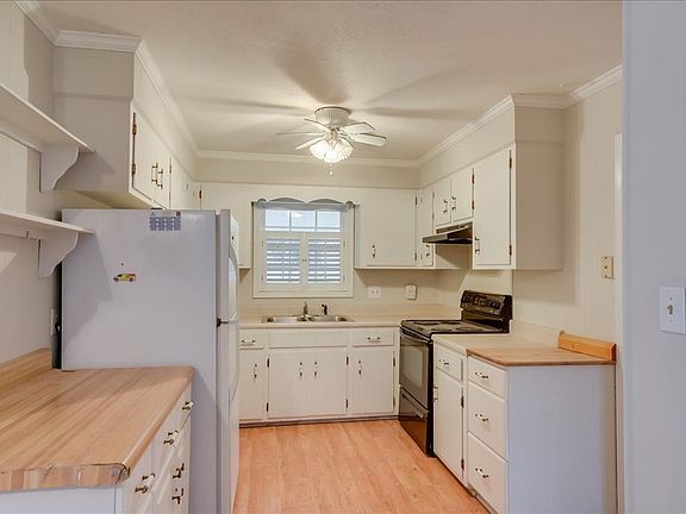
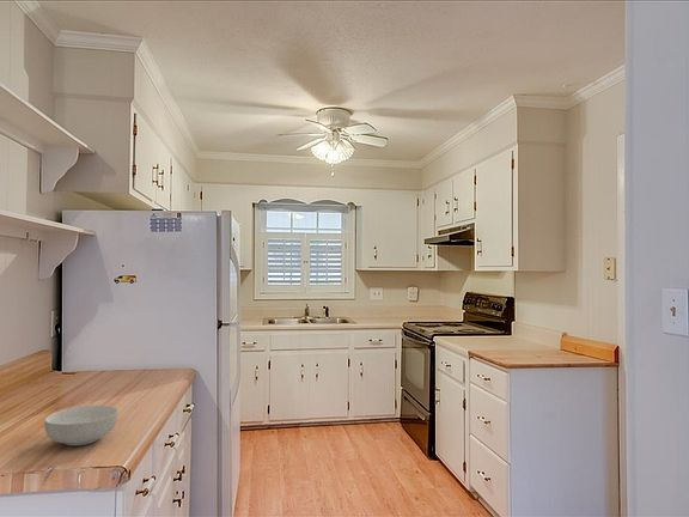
+ cereal bowl (81, 426)
